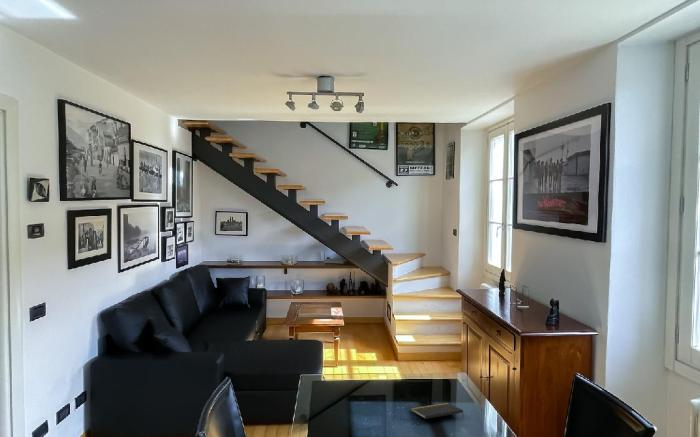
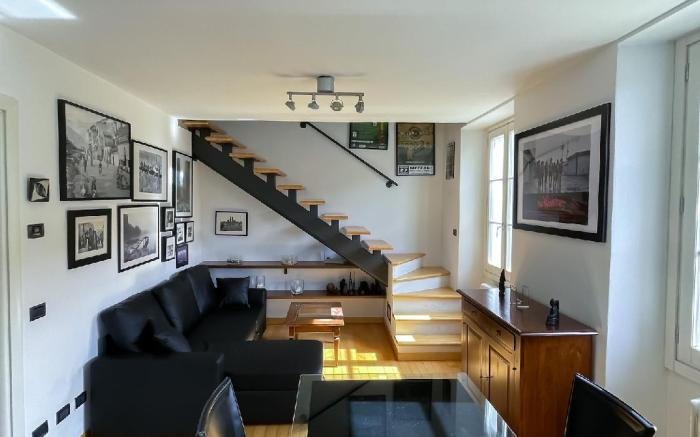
- notepad (436, 410)
